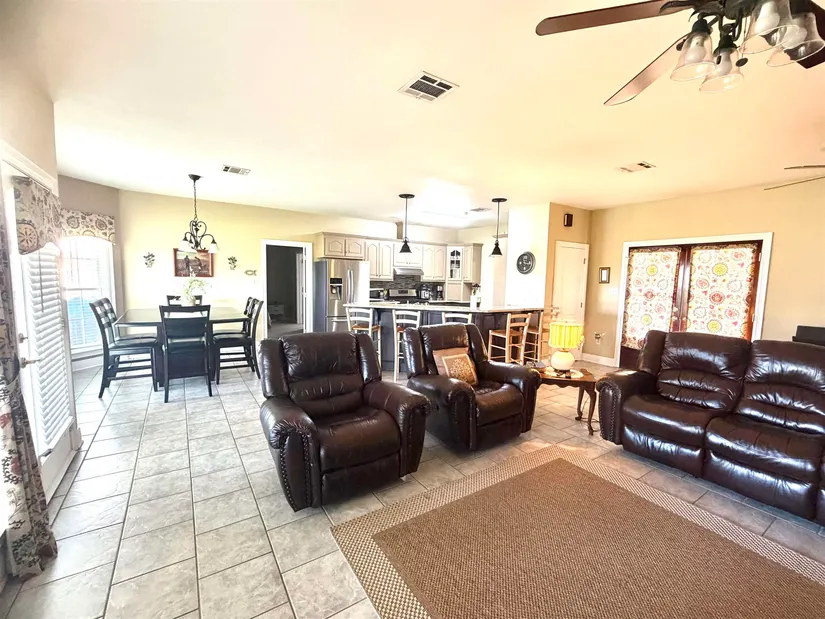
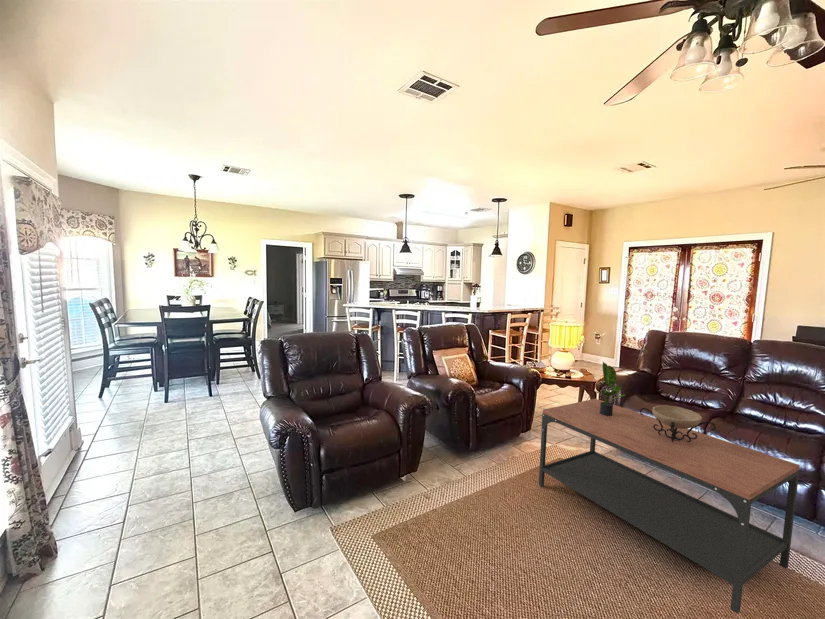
+ decorative bowl (675, 425)
+ coffee table (646, 476)
+ potted plant (610, 388)
